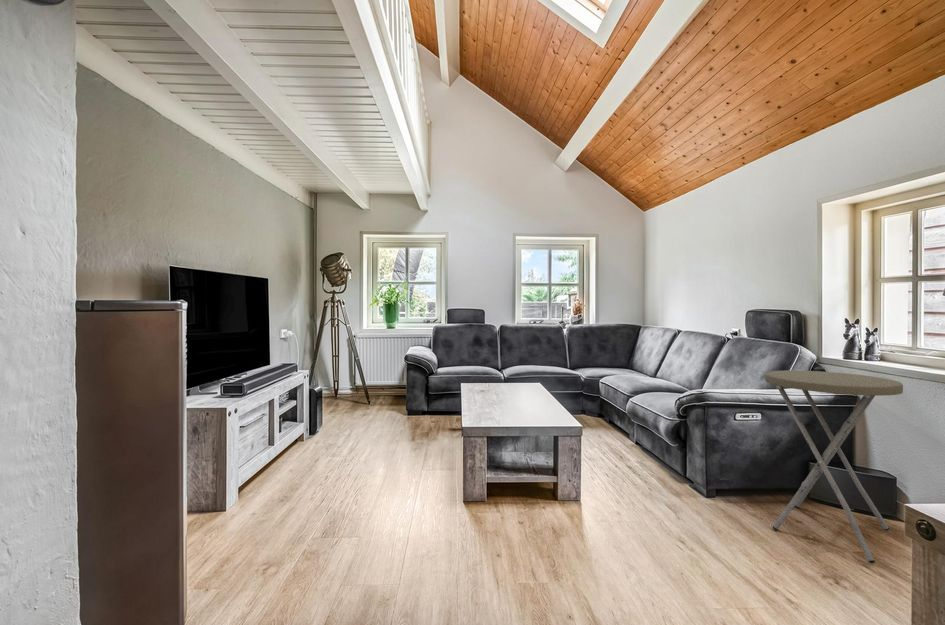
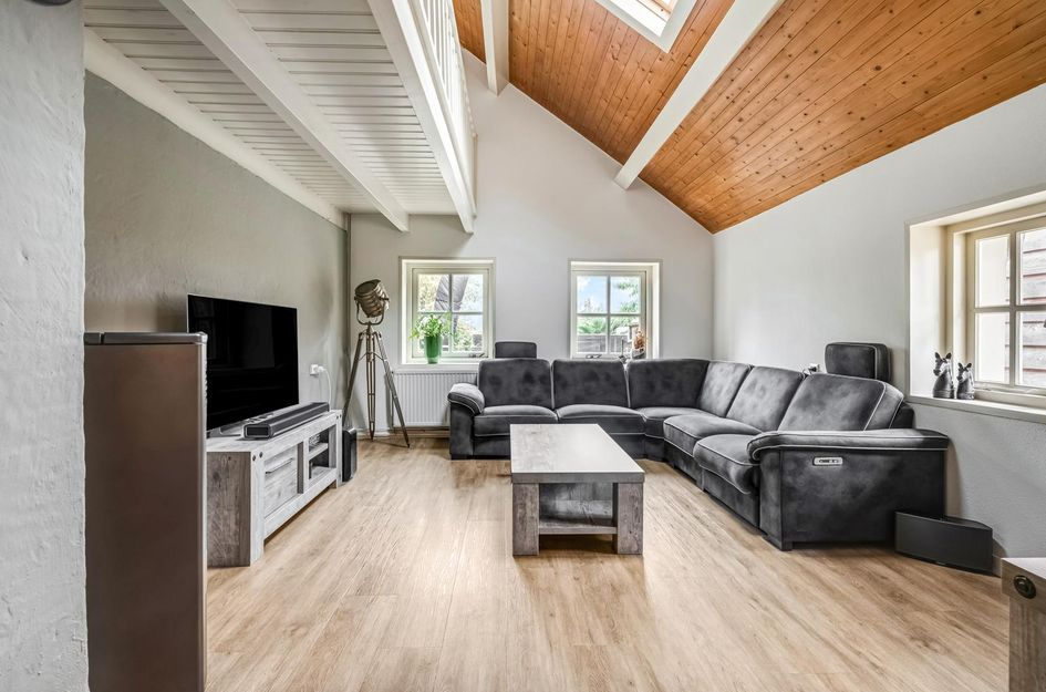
- side table (828, 453)
